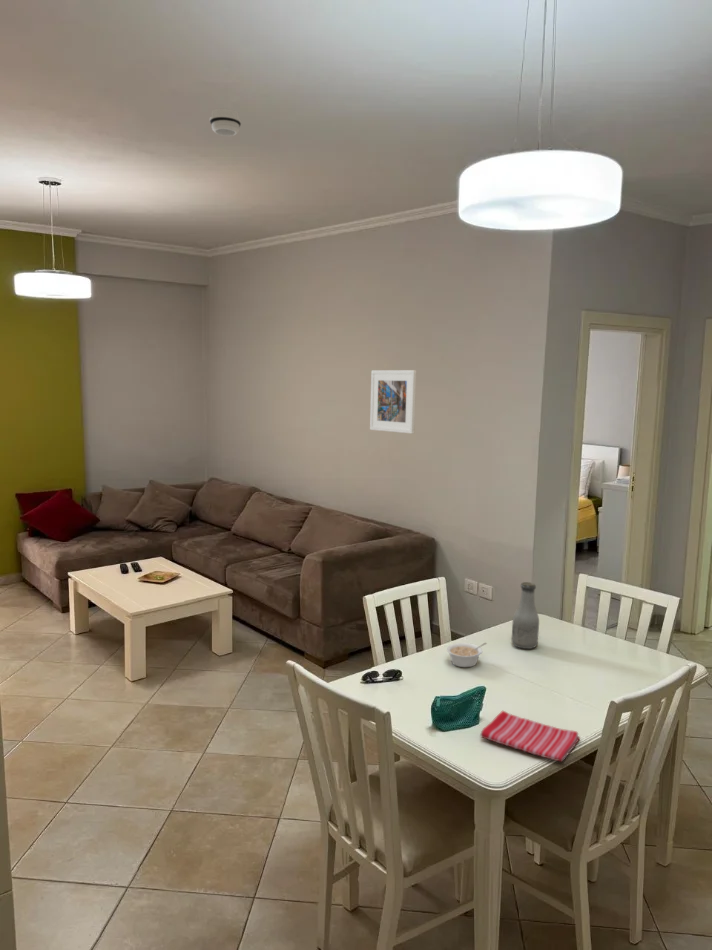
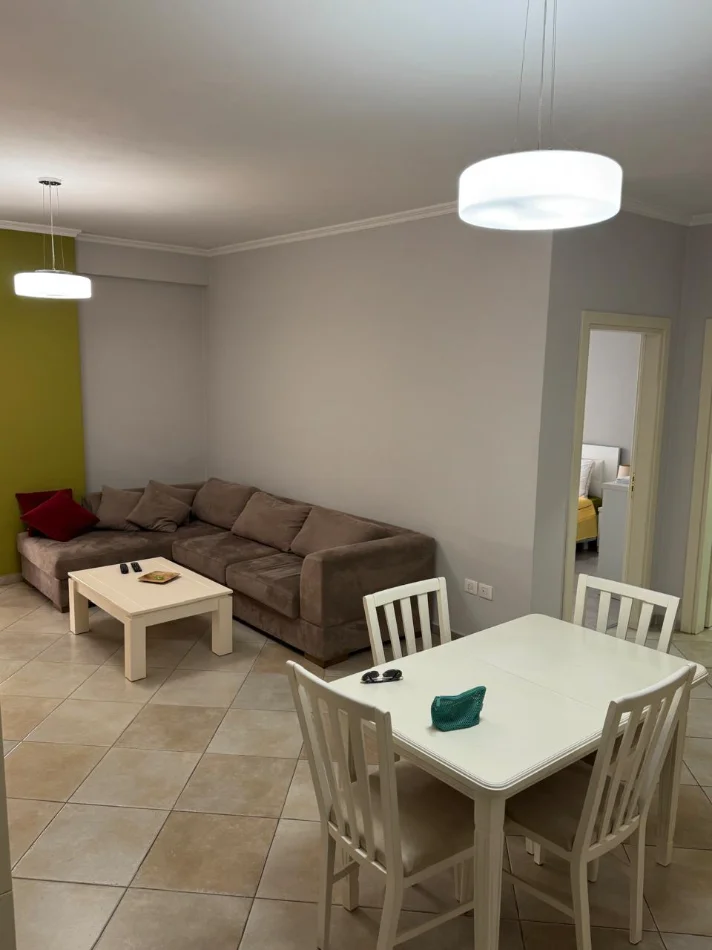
- smoke detector (225, 122)
- bottle (526, 614)
- dish towel (529, 734)
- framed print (392, 401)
- legume (464, 654)
